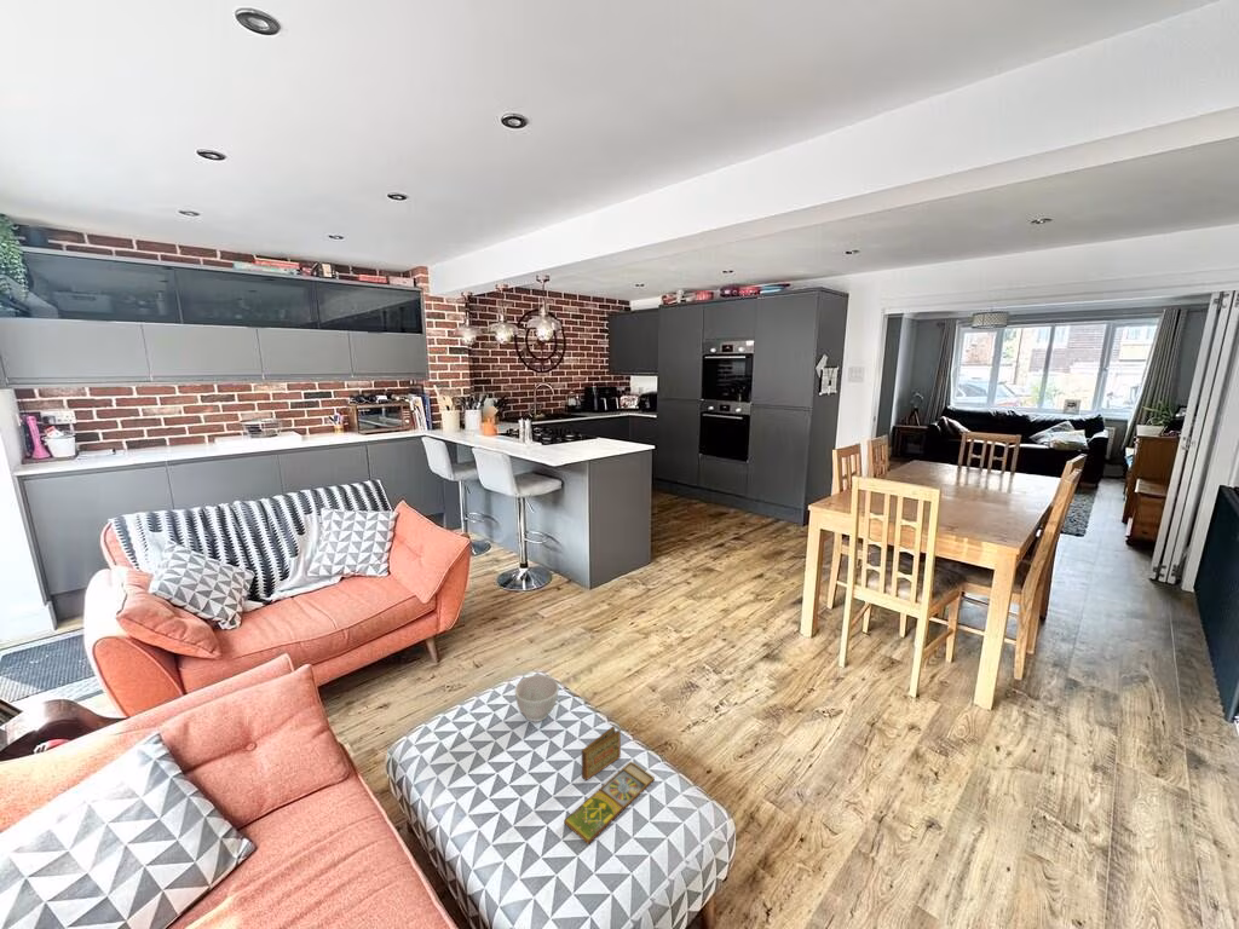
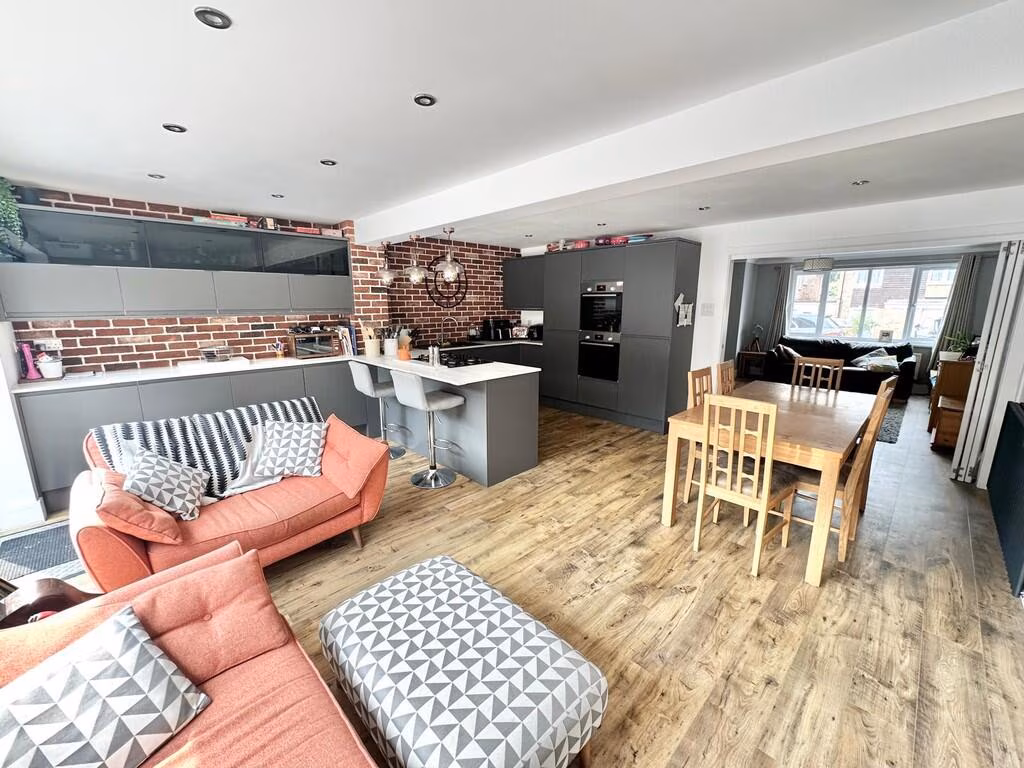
- bowl (537, 700)
- board game (606, 783)
